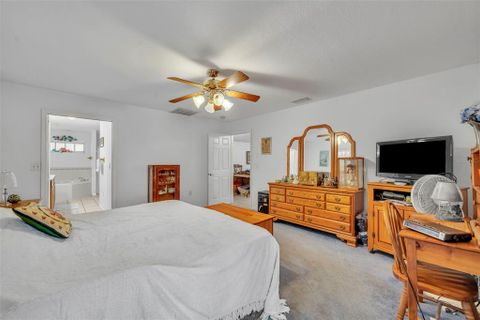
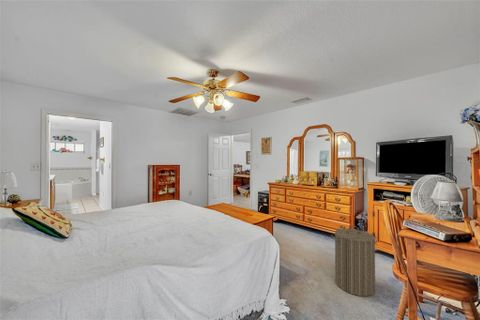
+ laundry hamper (354, 255)
